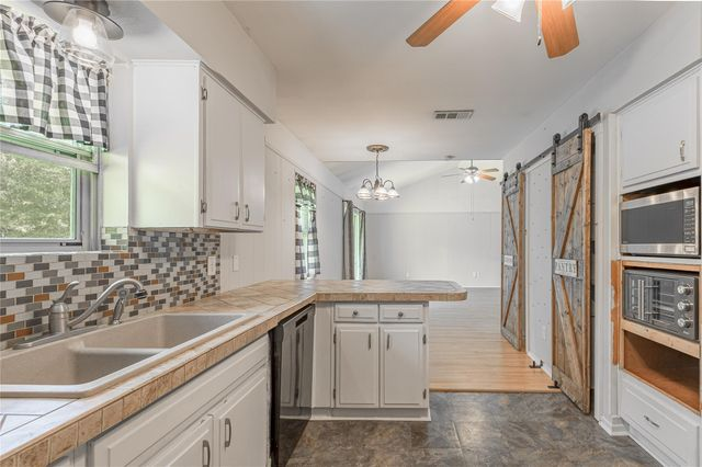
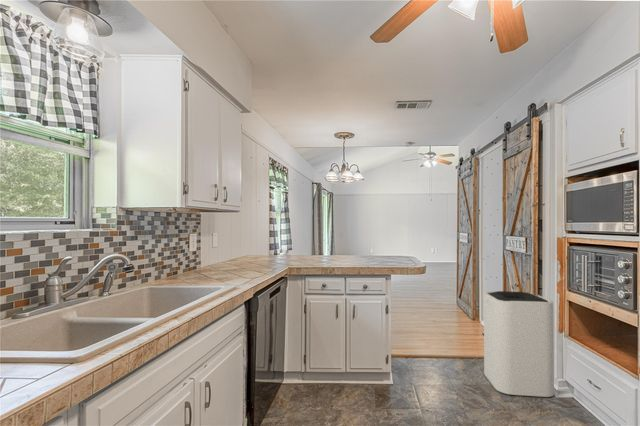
+ trash can (516, 339)
